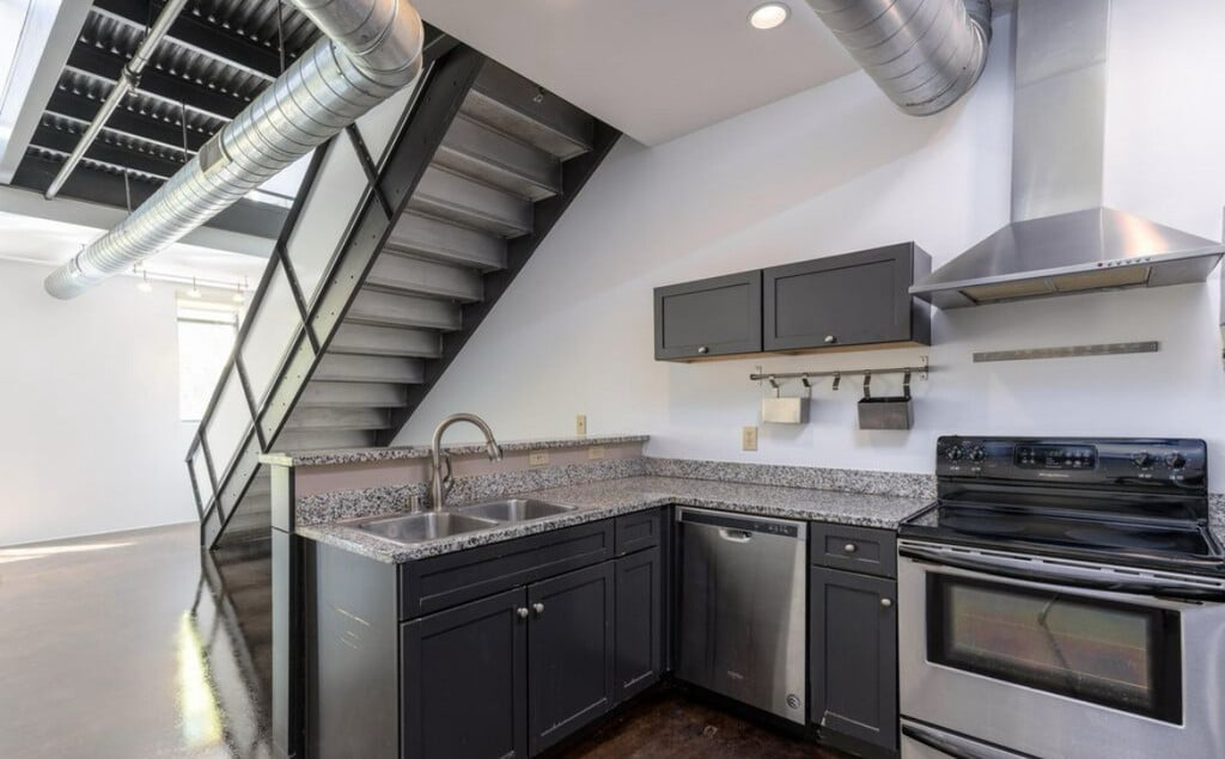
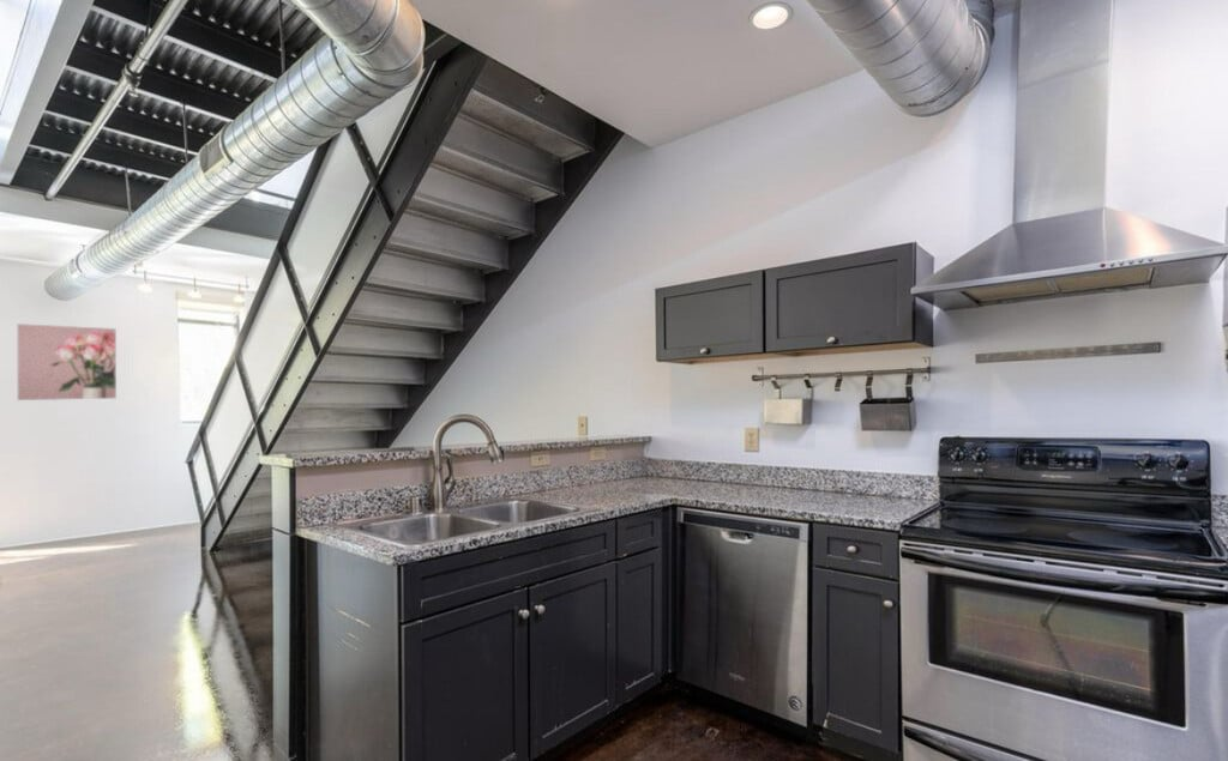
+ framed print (68, 362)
